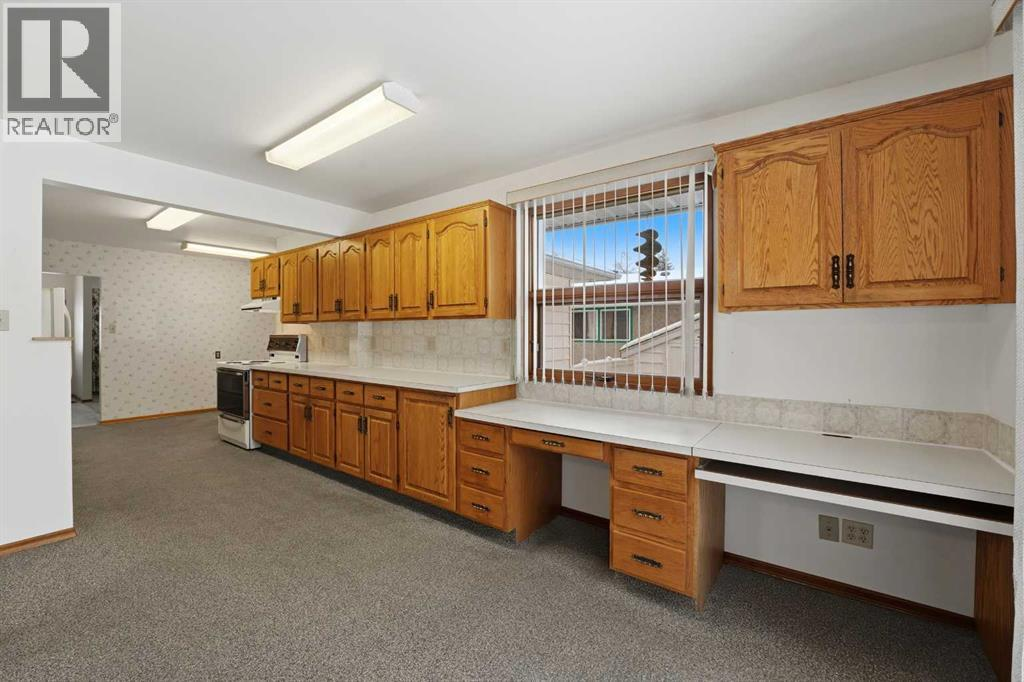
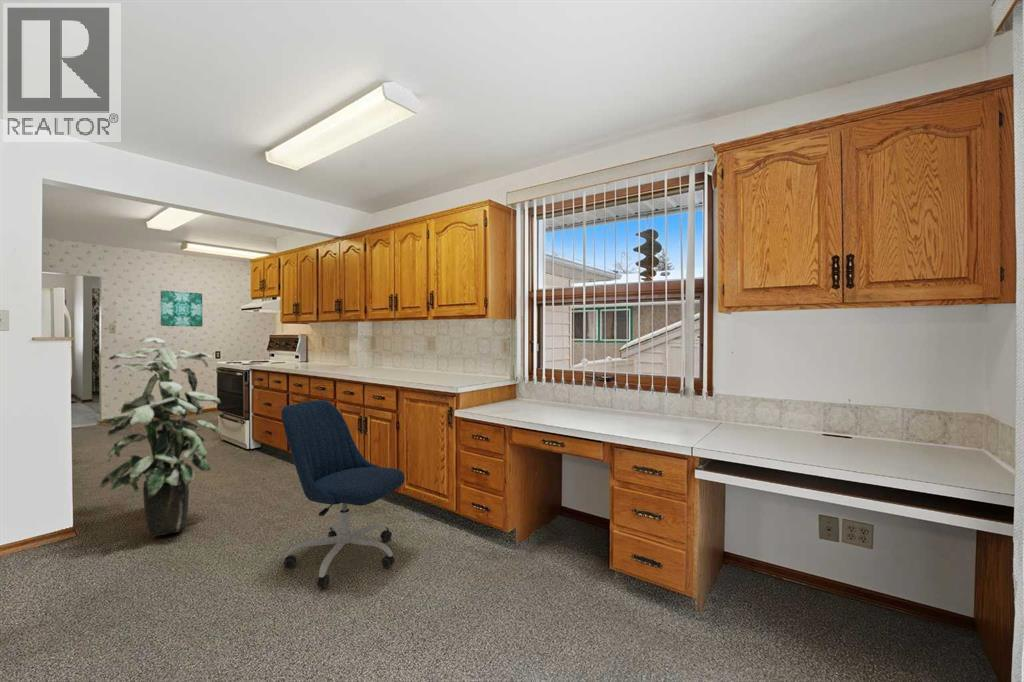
+ office chair (344, 481)
+ wall art (182, 309)
+ indoor plant (160, 434)
